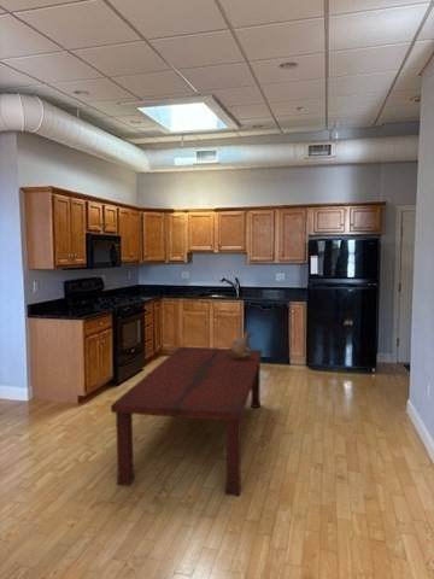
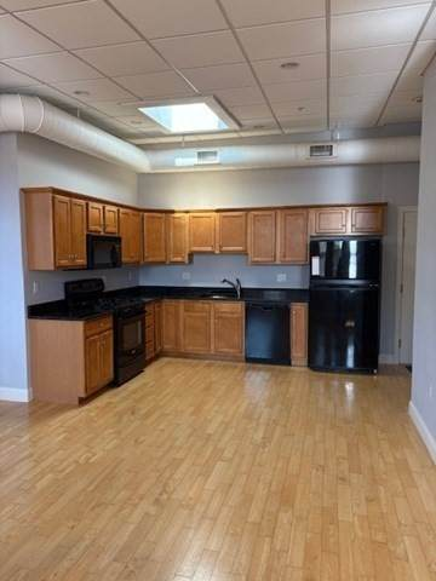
- dining table (203, 403)
- ceramic jug (241, 344)
